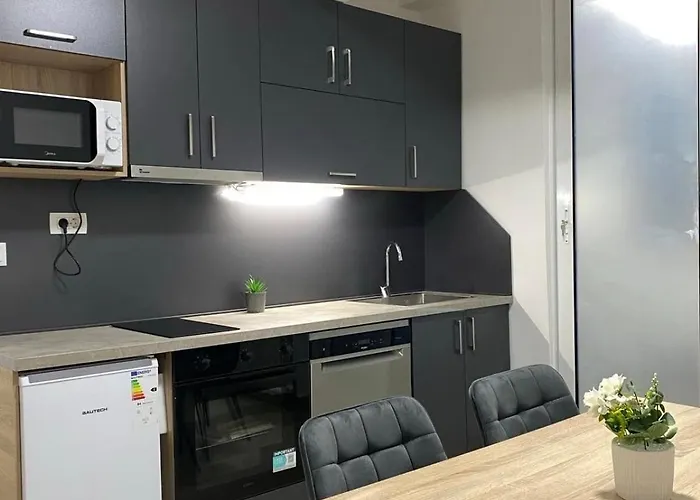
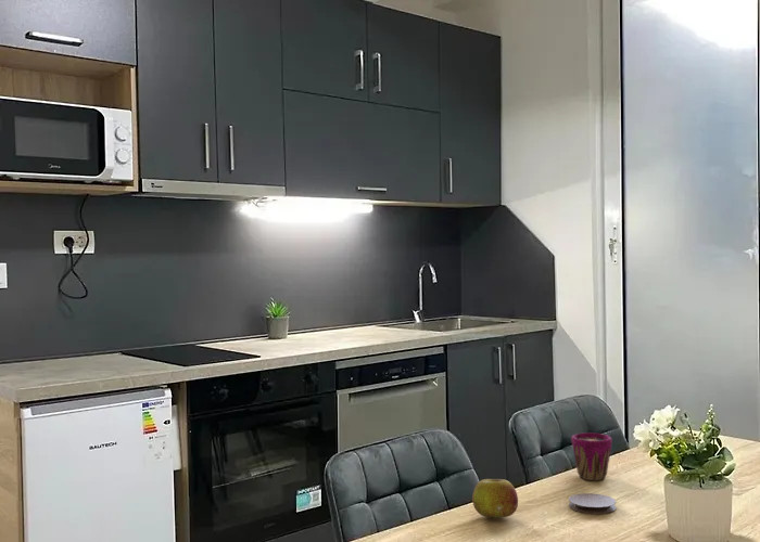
+ coaster (592, 503)
+ cup (590, 455)
+ fruit (495, 498)
